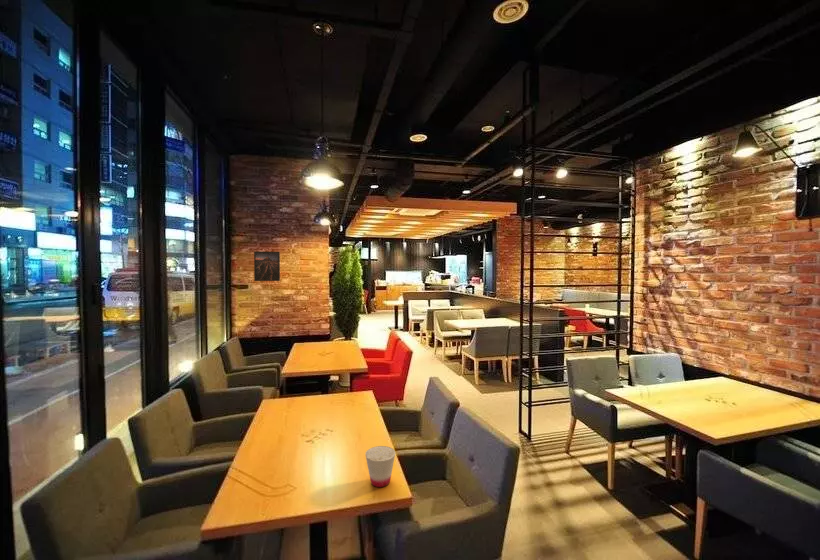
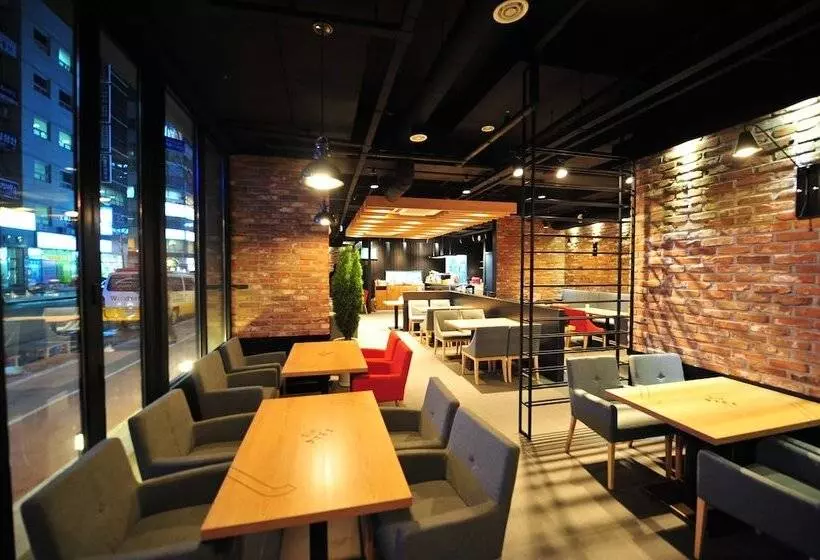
- cup (380, 467)
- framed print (267, 266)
